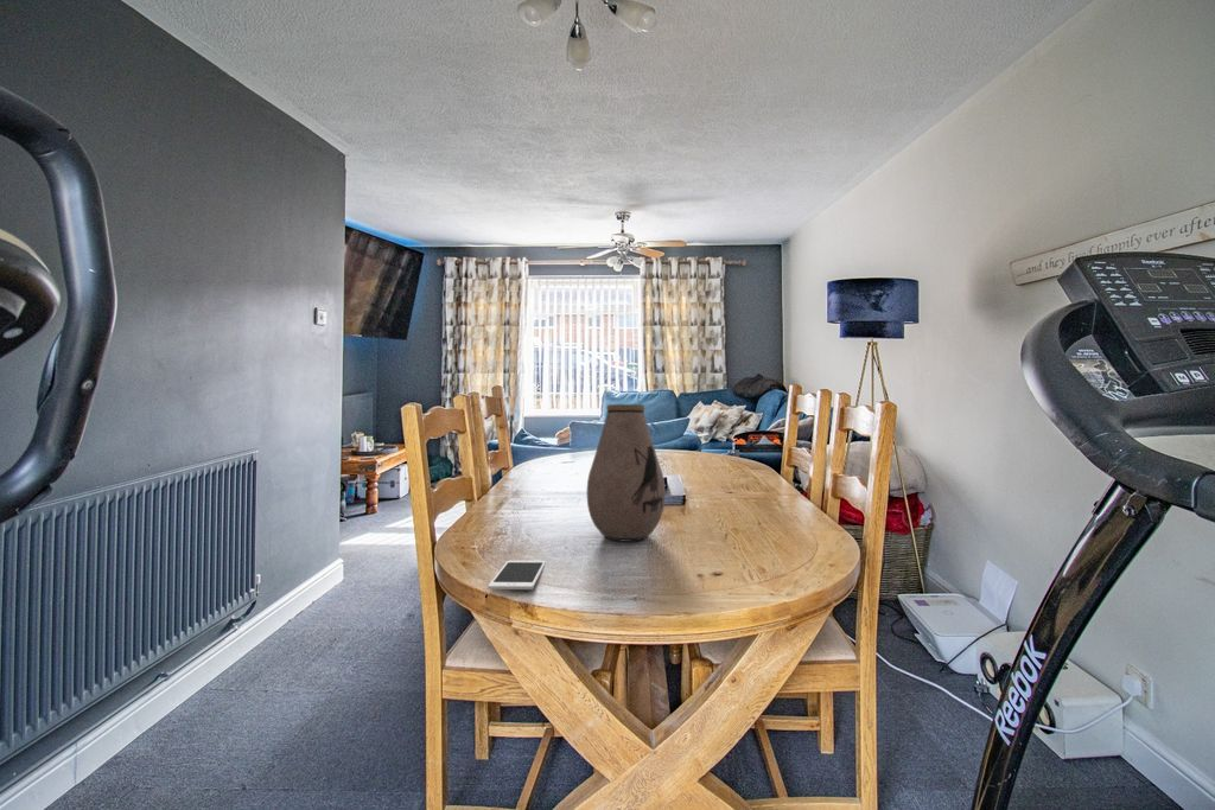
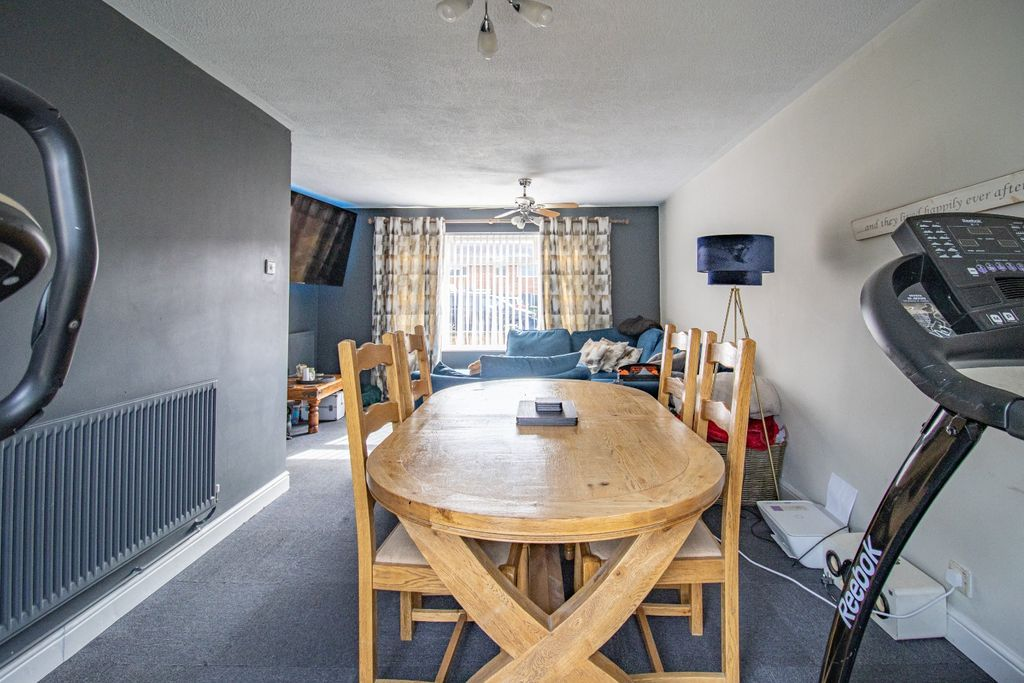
- cell phone (519, 573)
- vase (625, 470)
